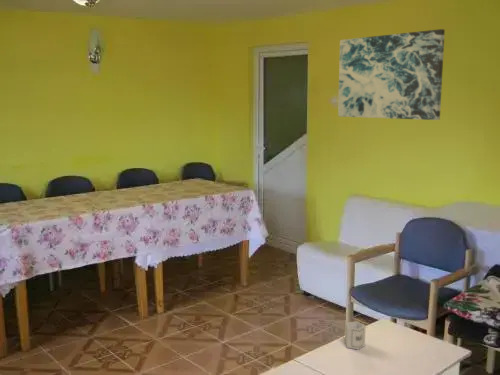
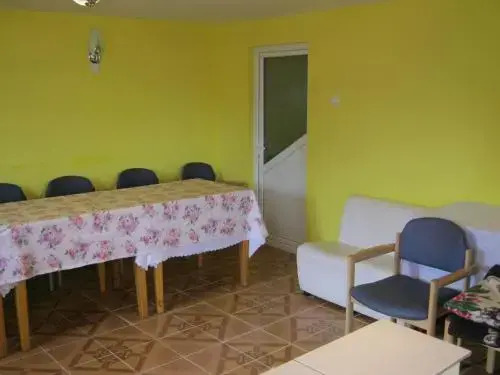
- cup (353, 334)
- wall art (386, 77)
